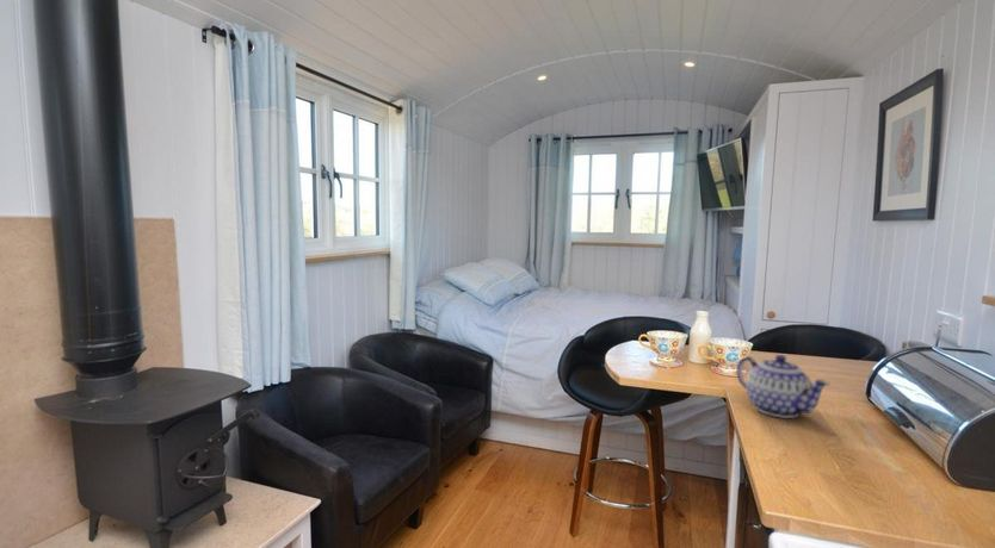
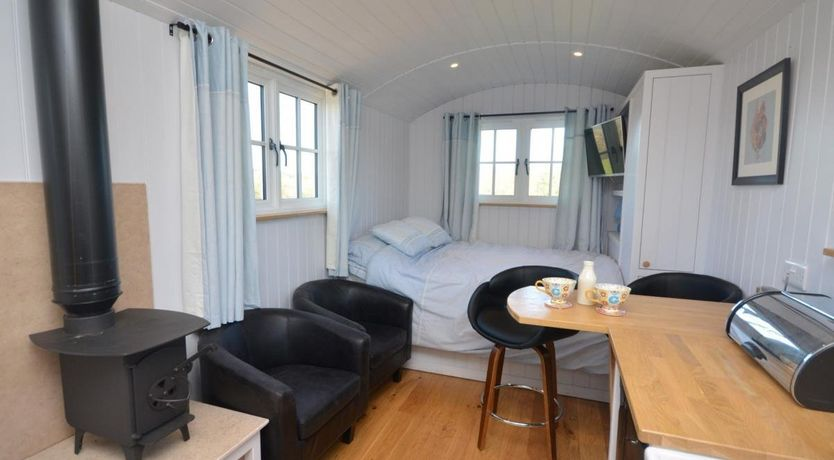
- teapot (779, 382)
